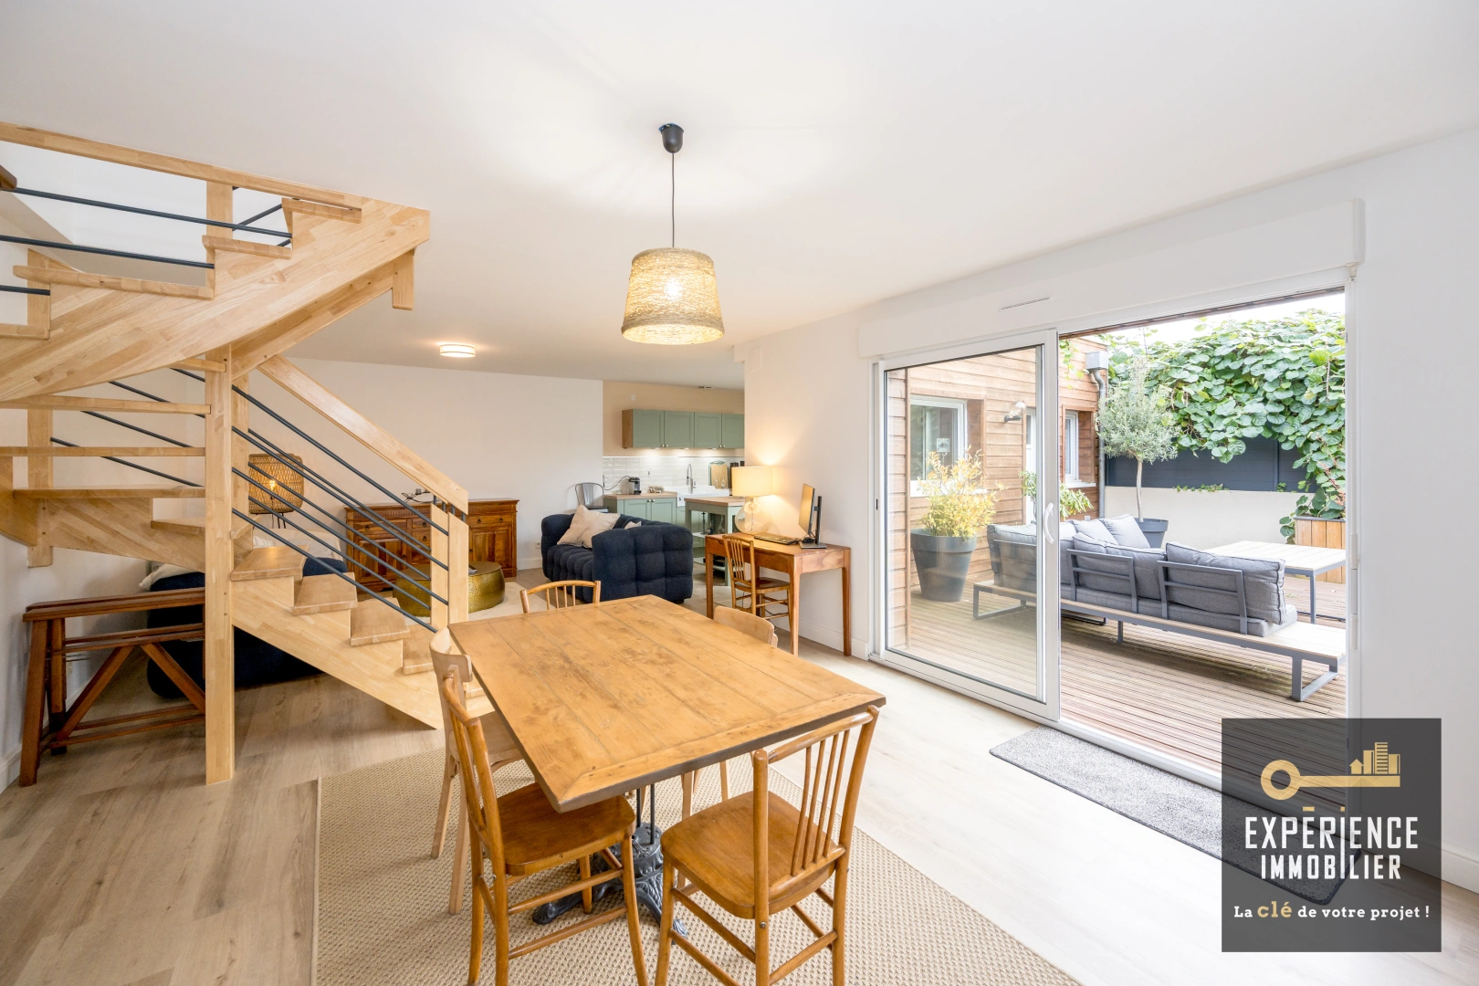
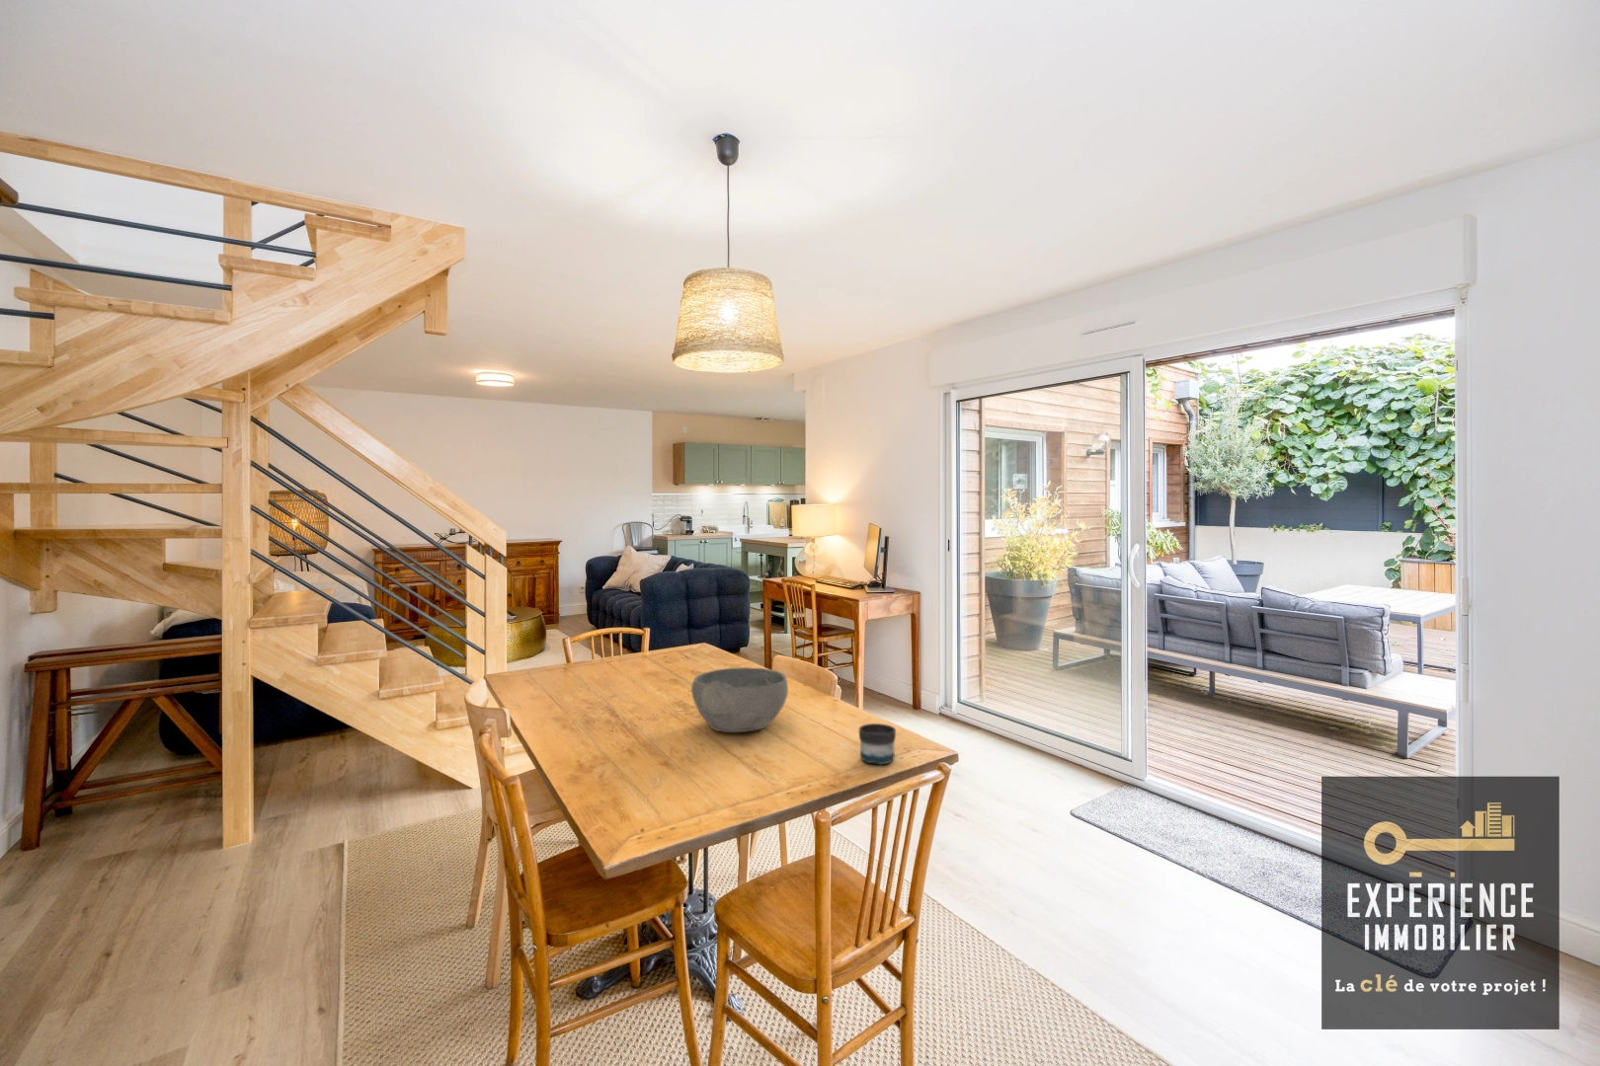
+ bowl (739, 698)
+ mug (874, 742)
